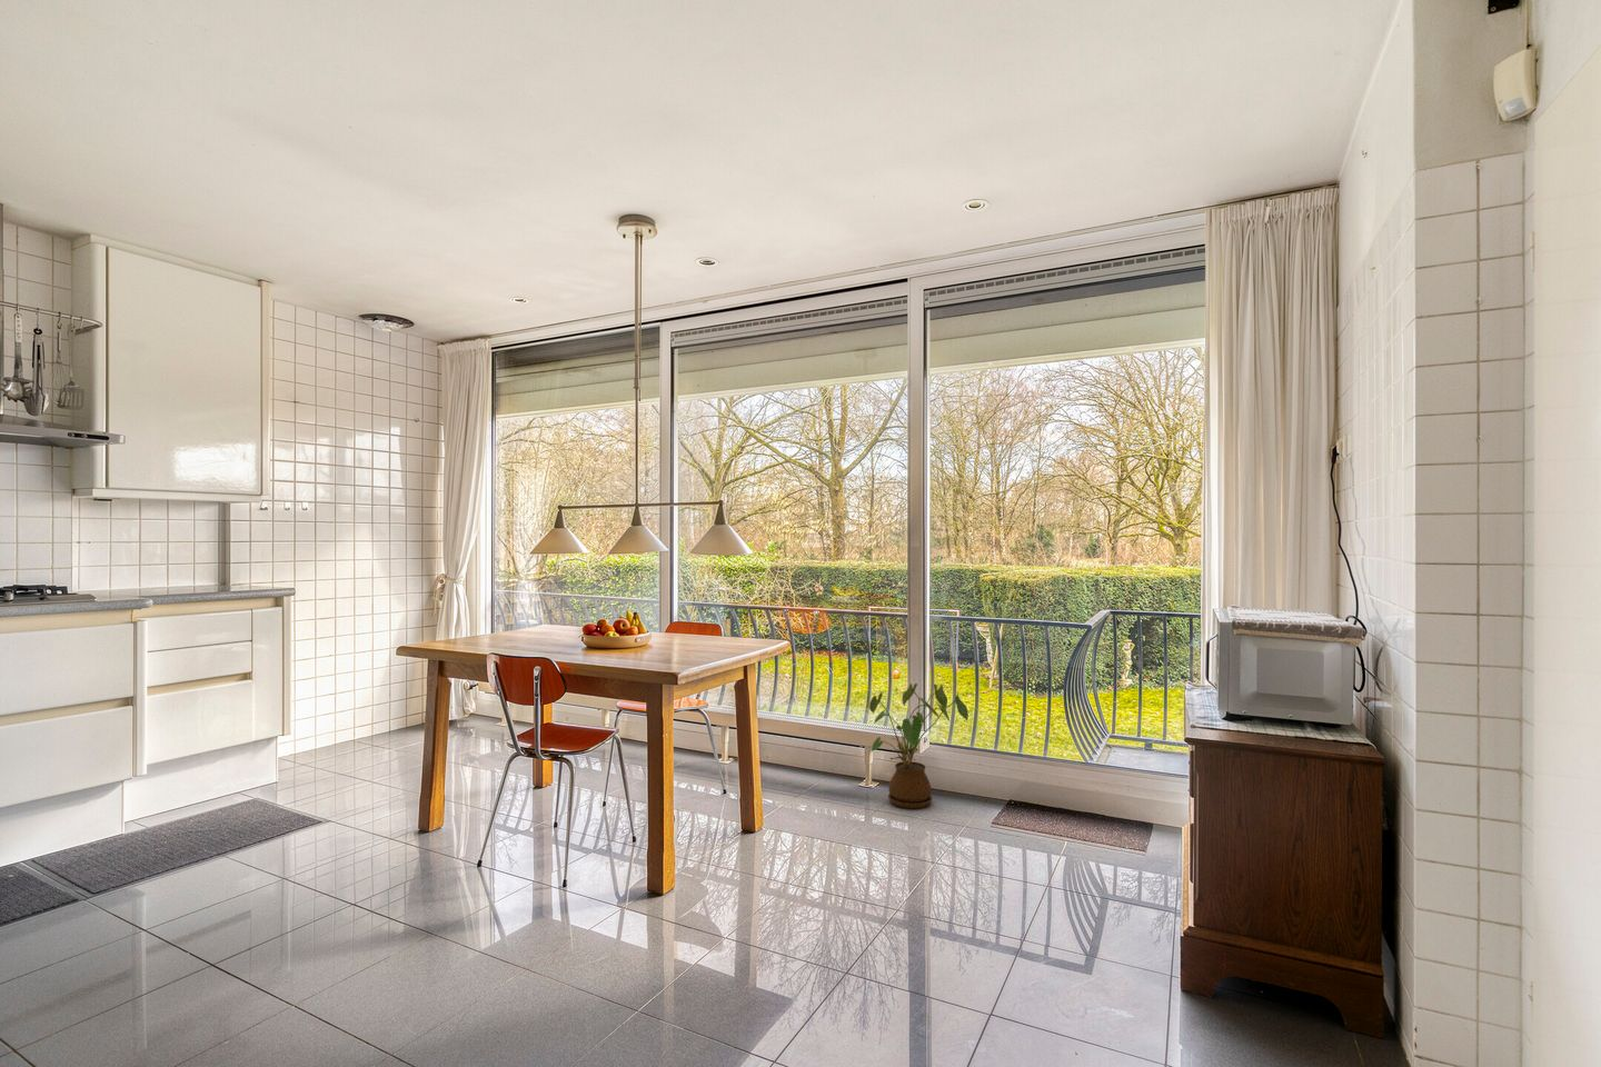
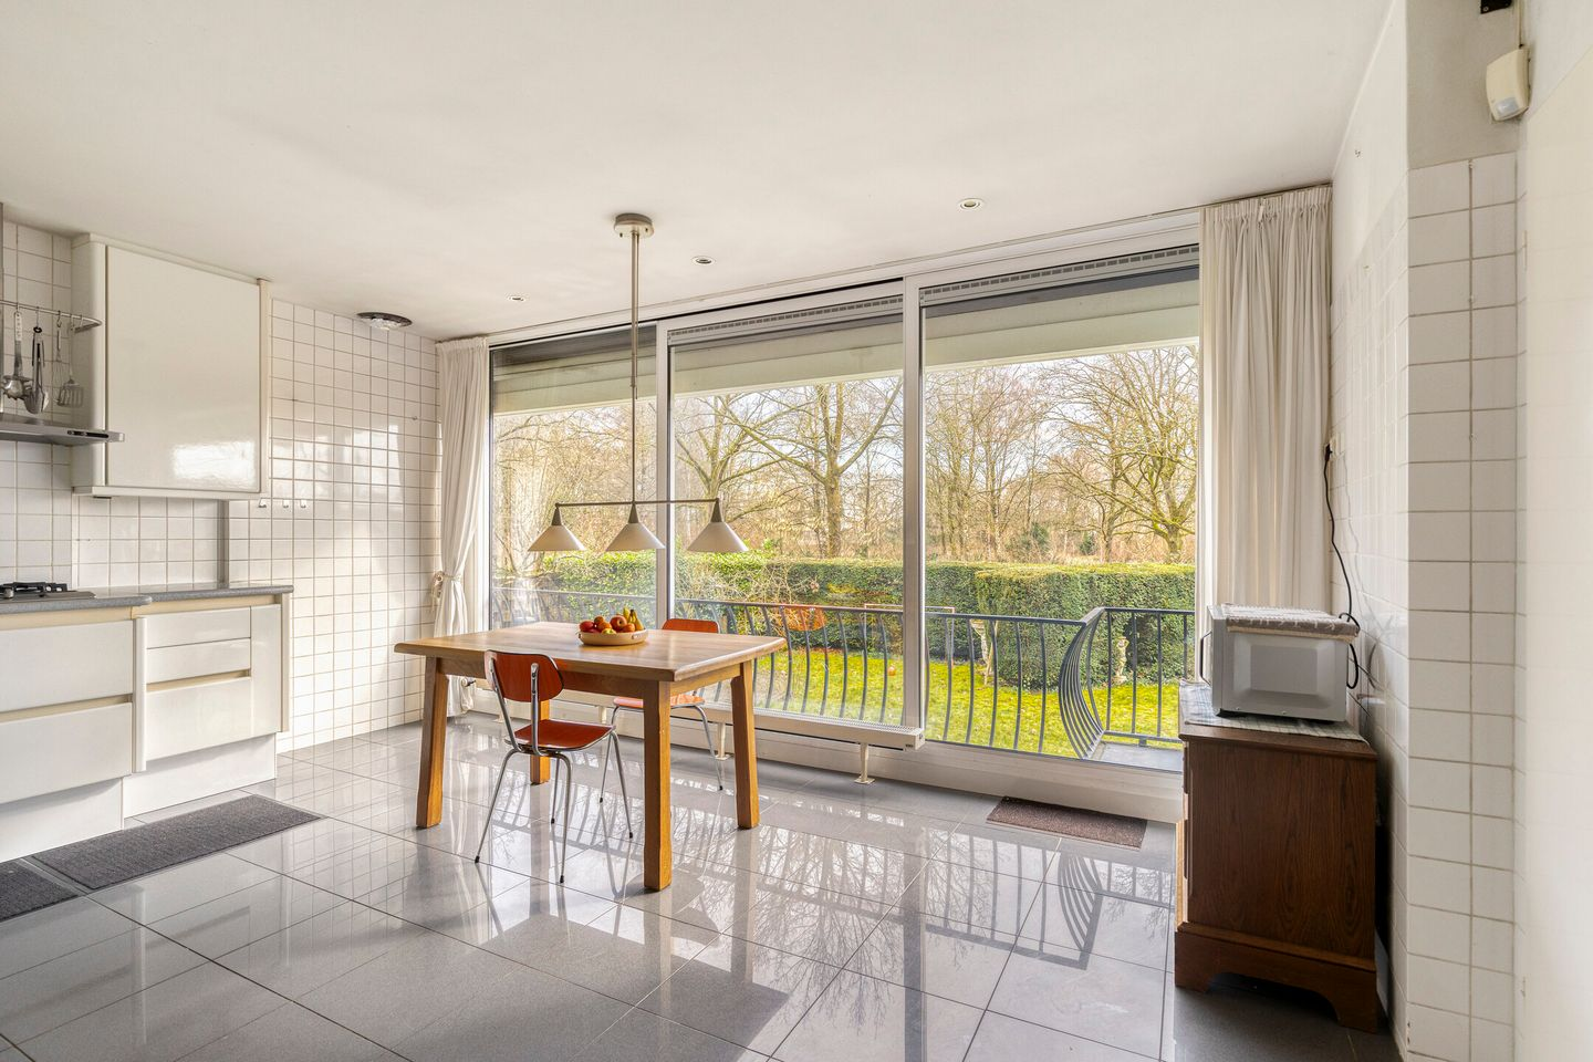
- house plant (914, 745)
